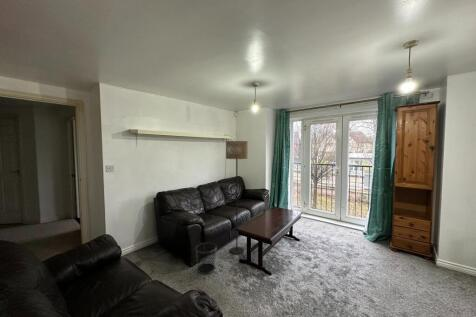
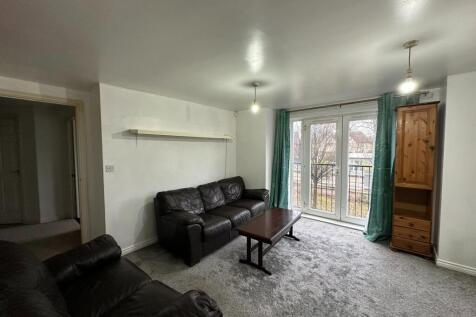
- waste bin (205, 258)
- floor lamp (236, 196)
